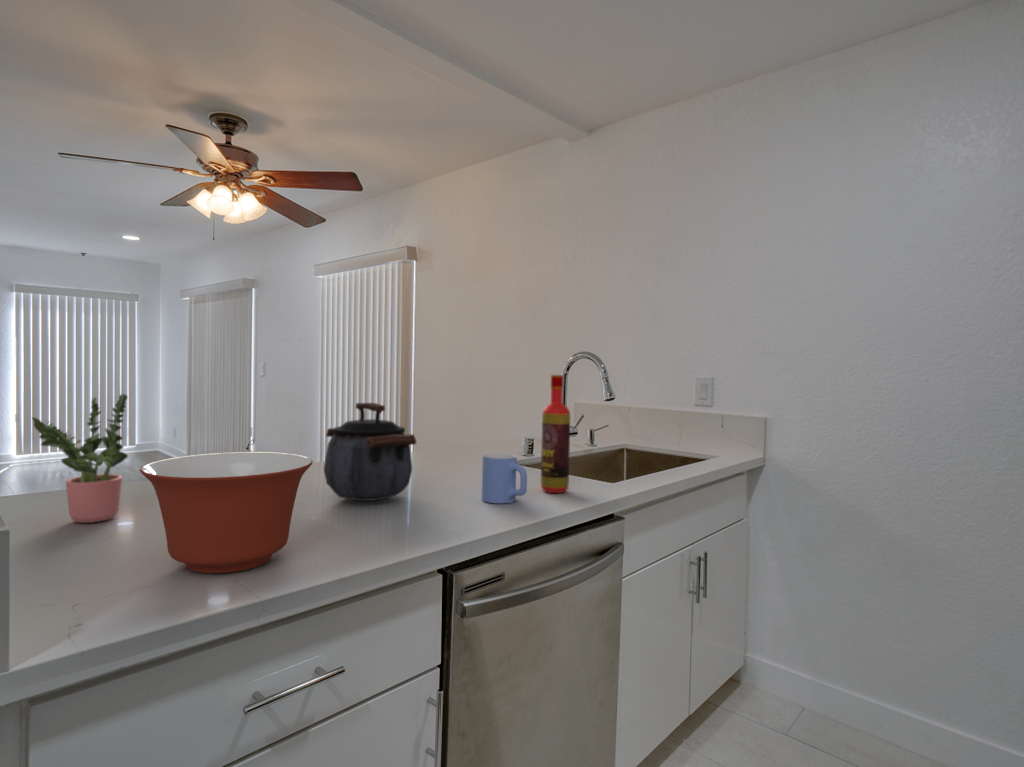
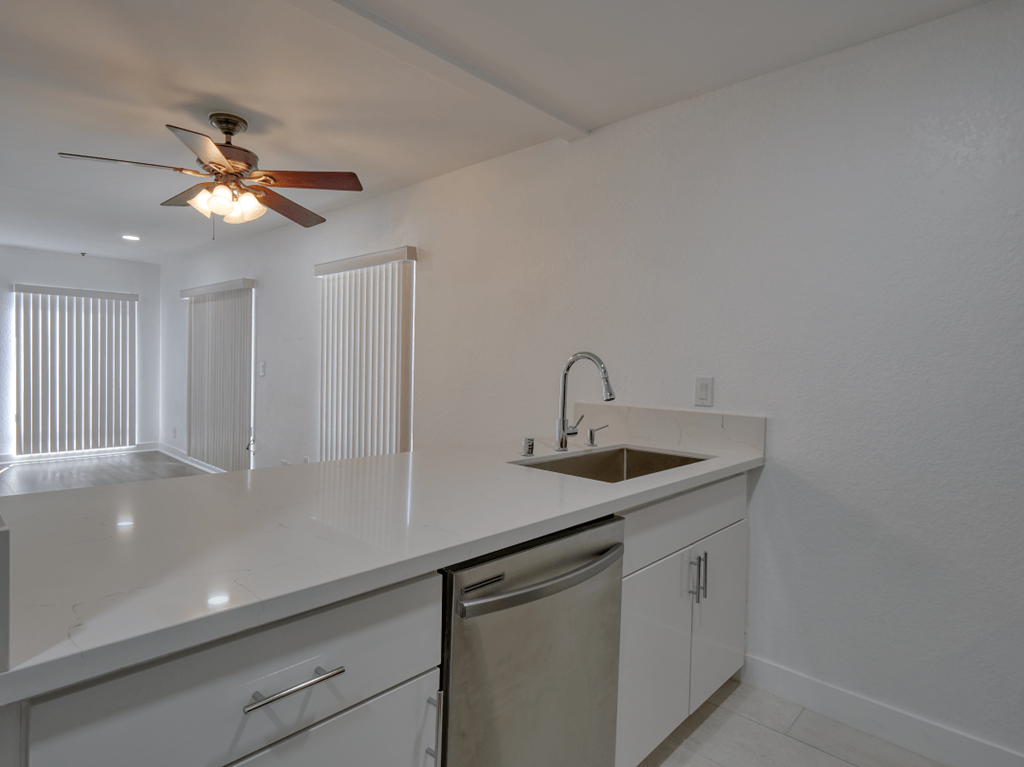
- mug (504, 479)
- potted plant (79, 460)
- bottle (555, 433)
- kettle (369, 450)
- mixing bowl (230, 511)
